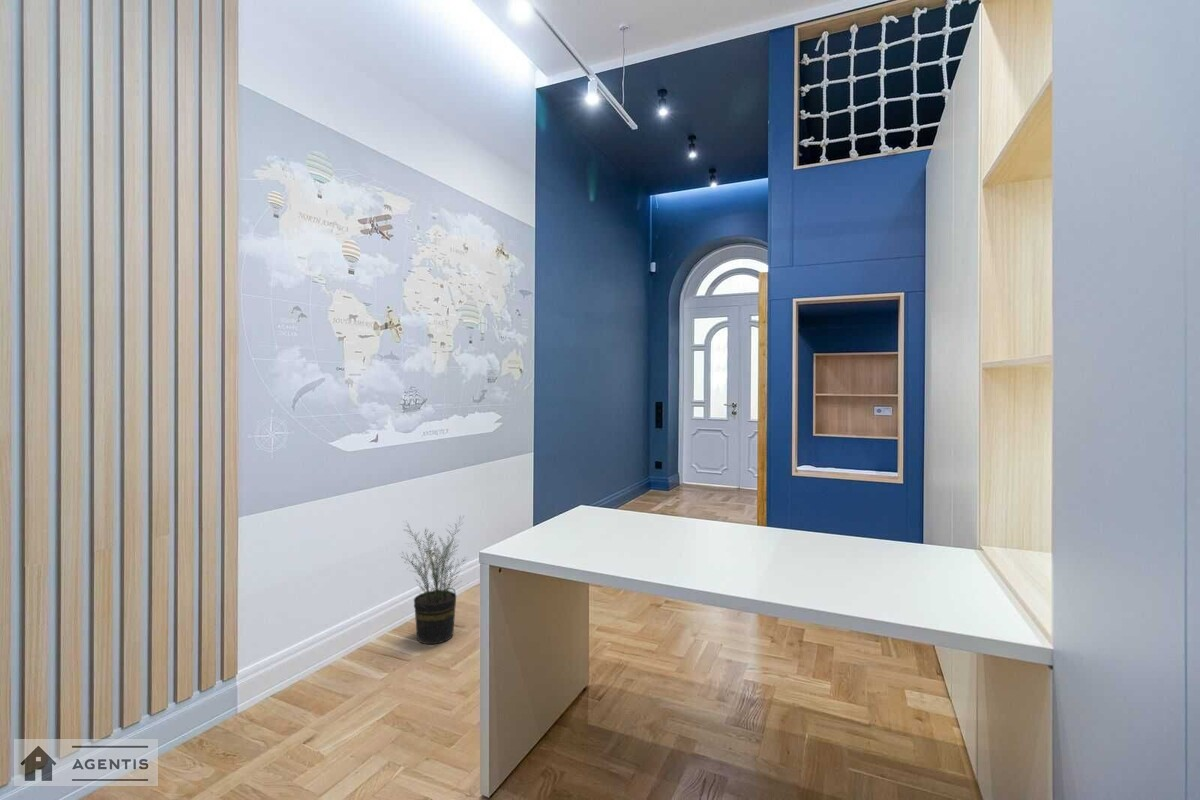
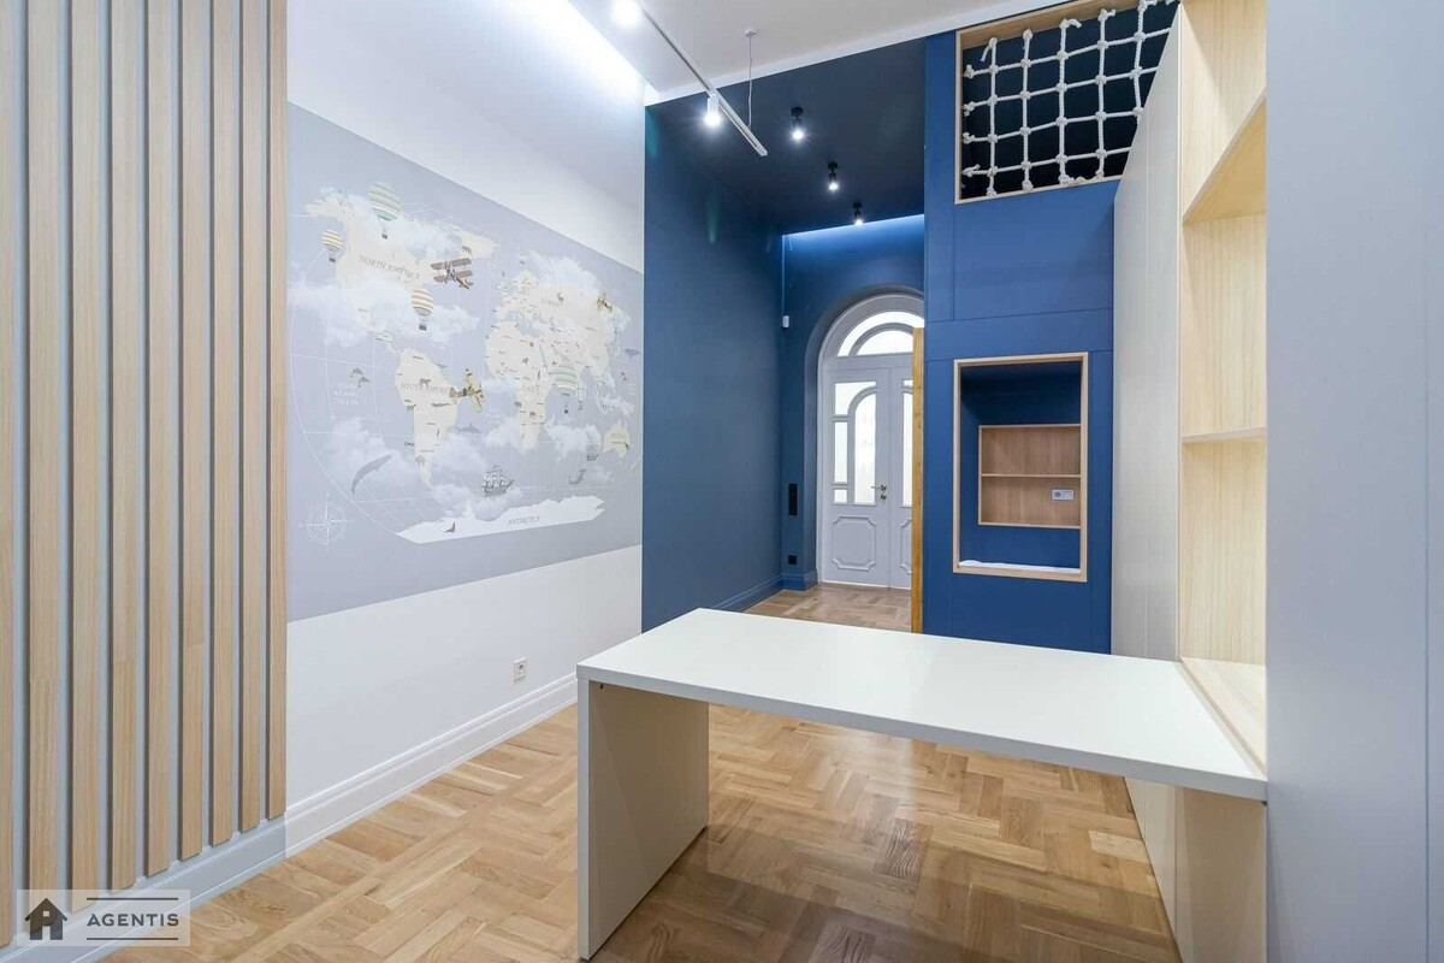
- potted plant (431, 580)
